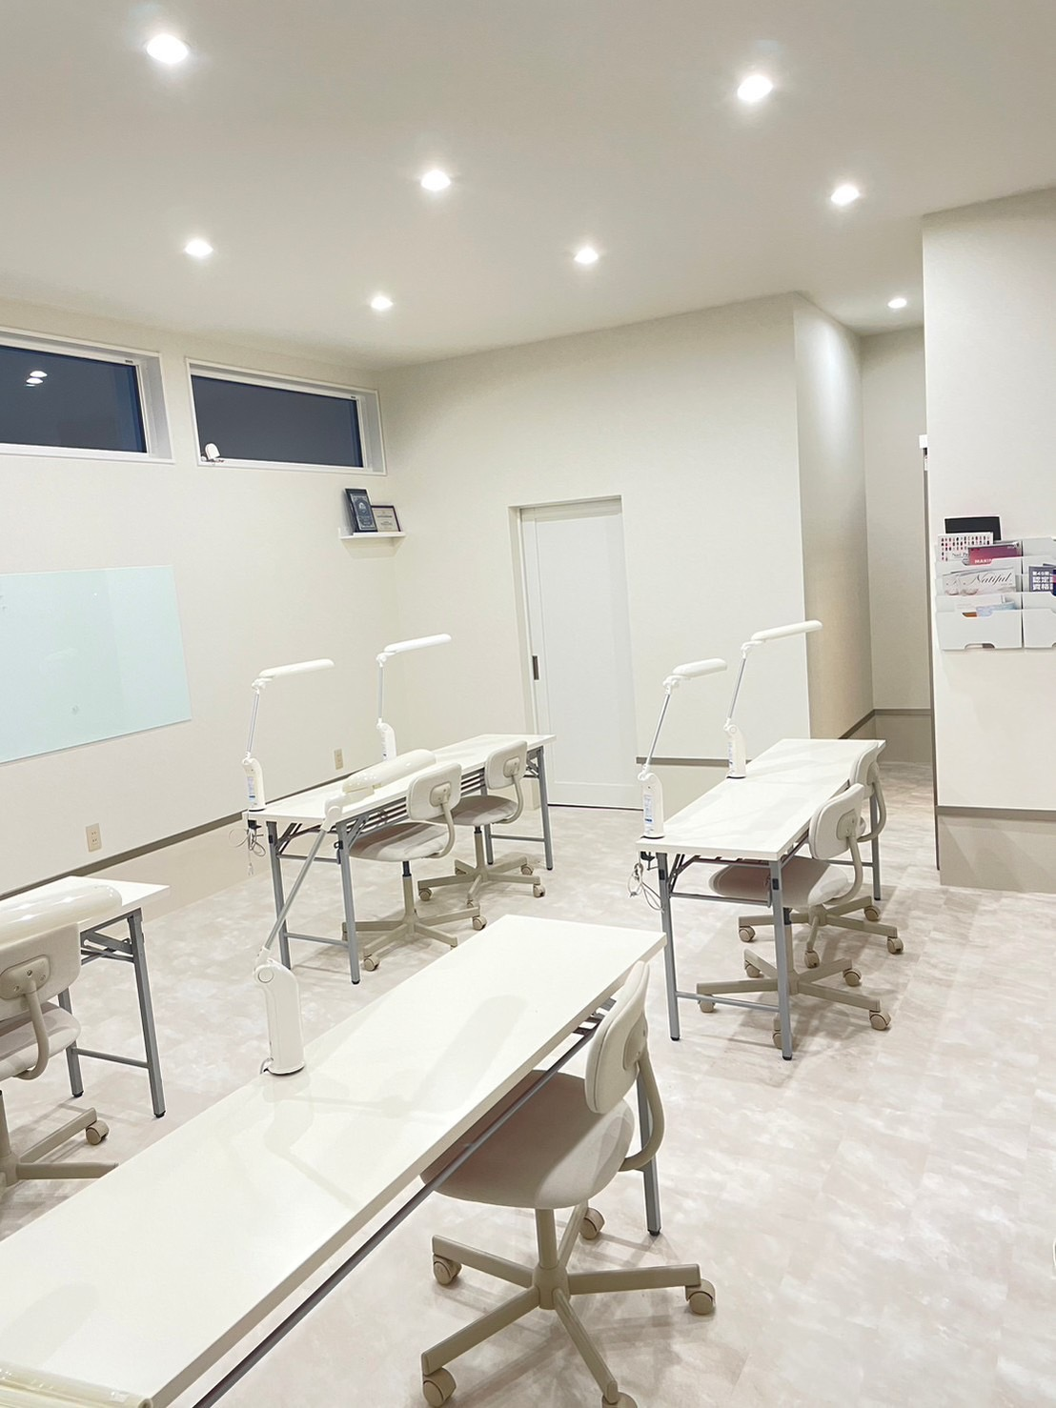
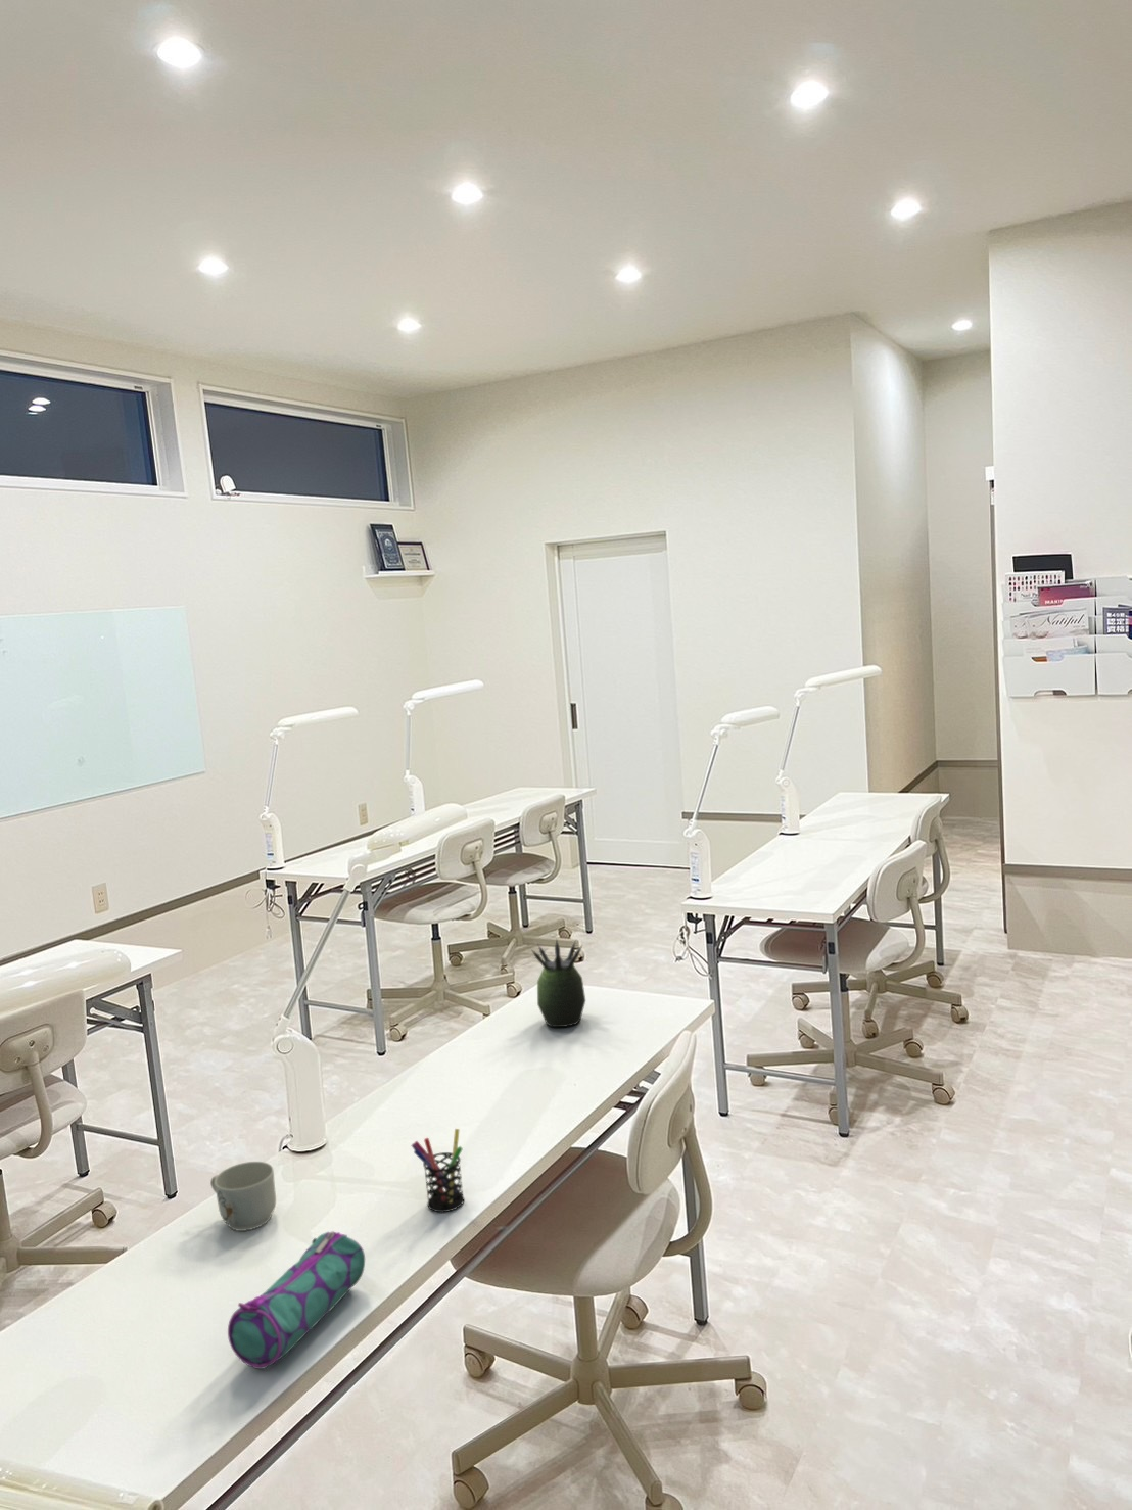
+ succulent plant (560, 983)
+ pencil case (298, 1294)
+ pen holder (444, 1168)
+ mug (240, 1195)
